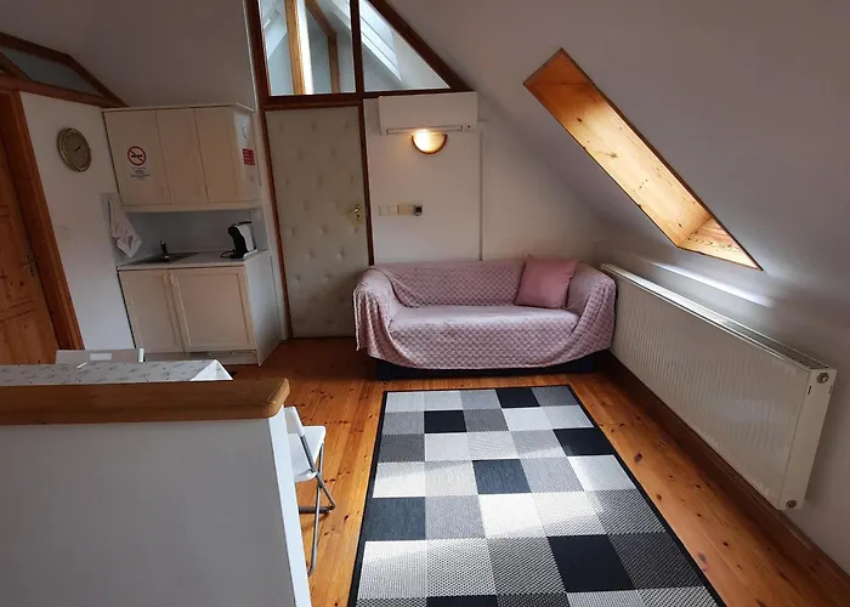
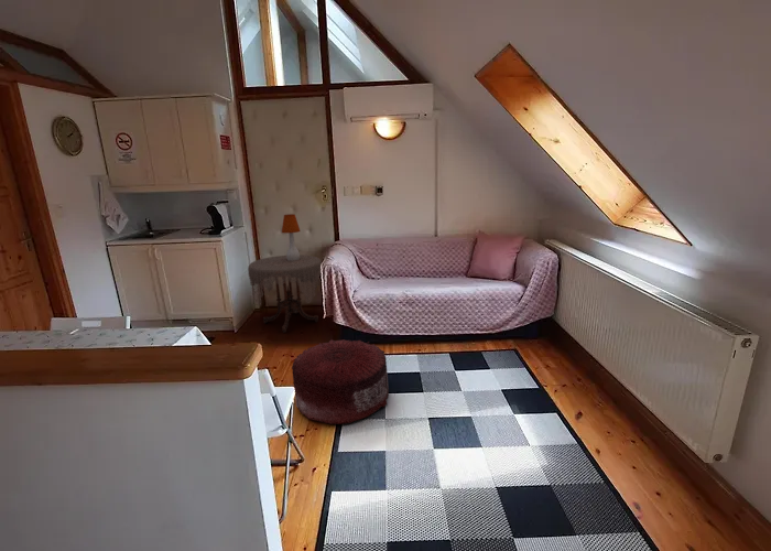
+ side table (289, 292)
+ table lamp (291, 237)
+ pouf (341, 375)
